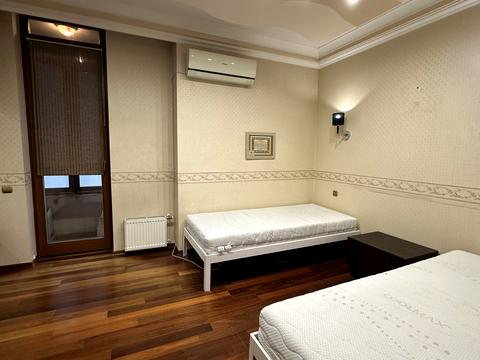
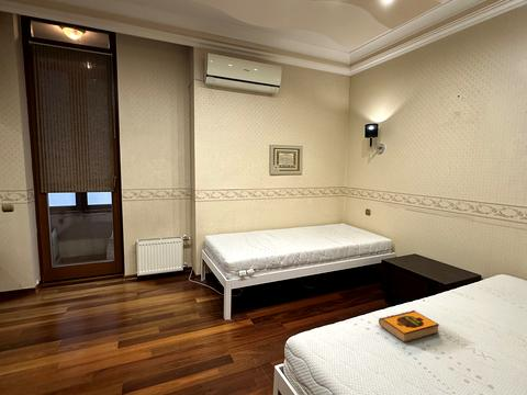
+ hardback book (407, 324)
